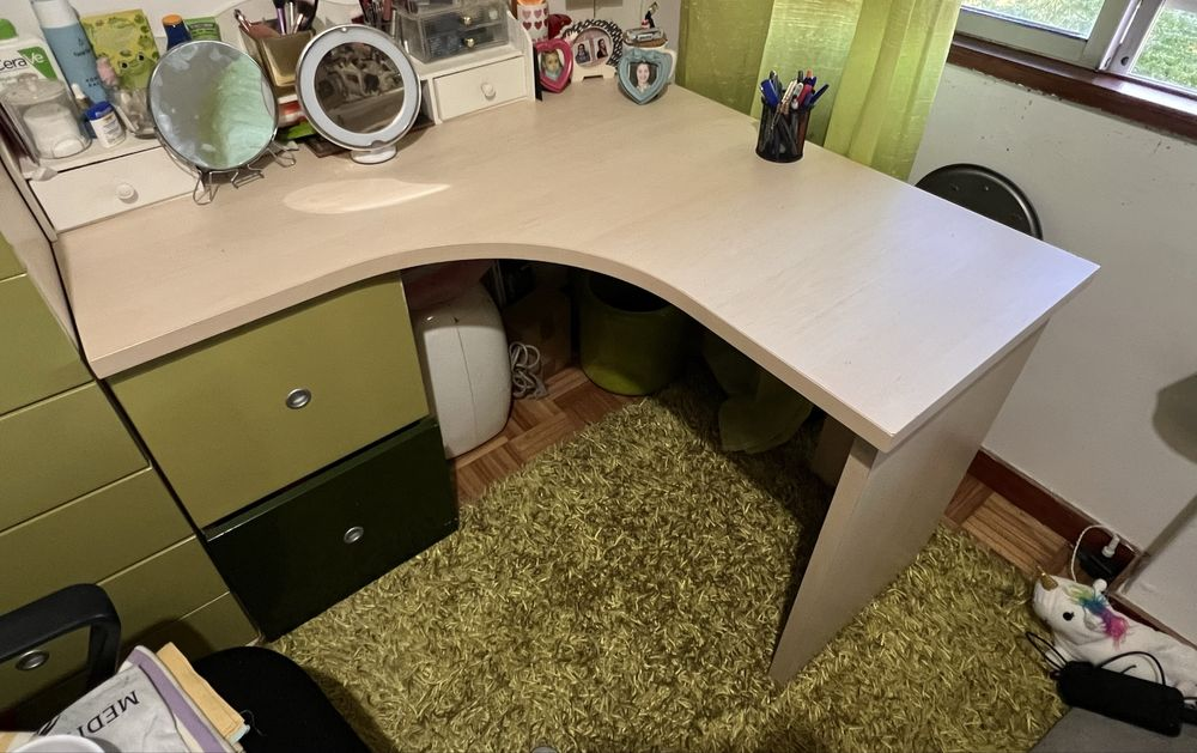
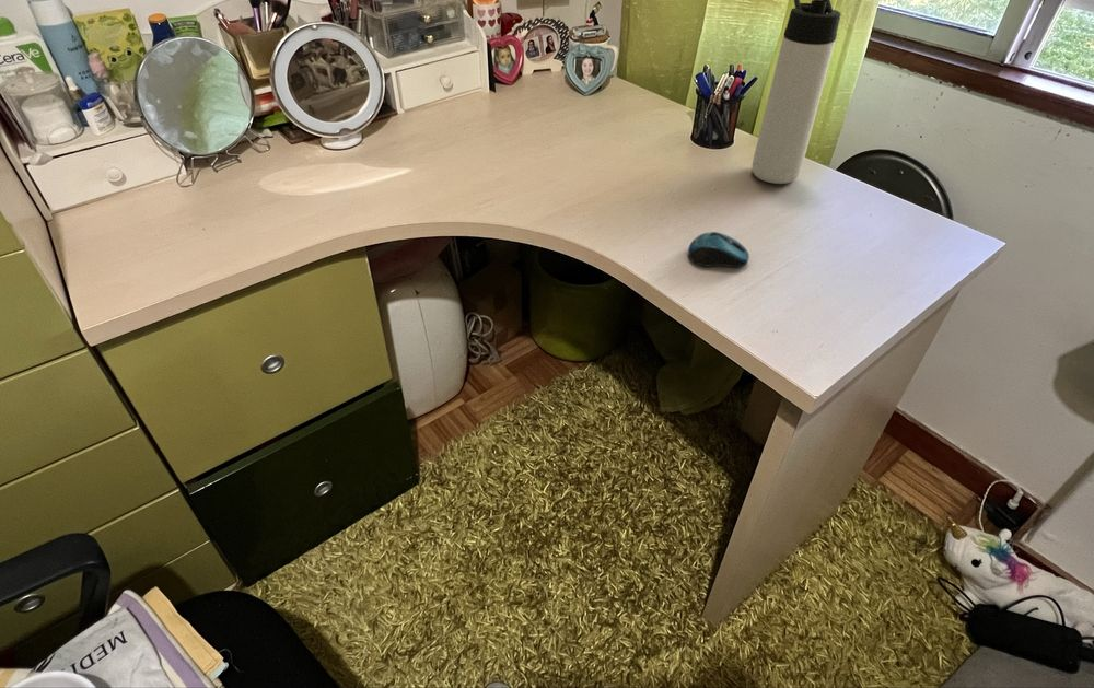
+ thermos bottle (792, 91)
+ computer mouse (719, 245)
